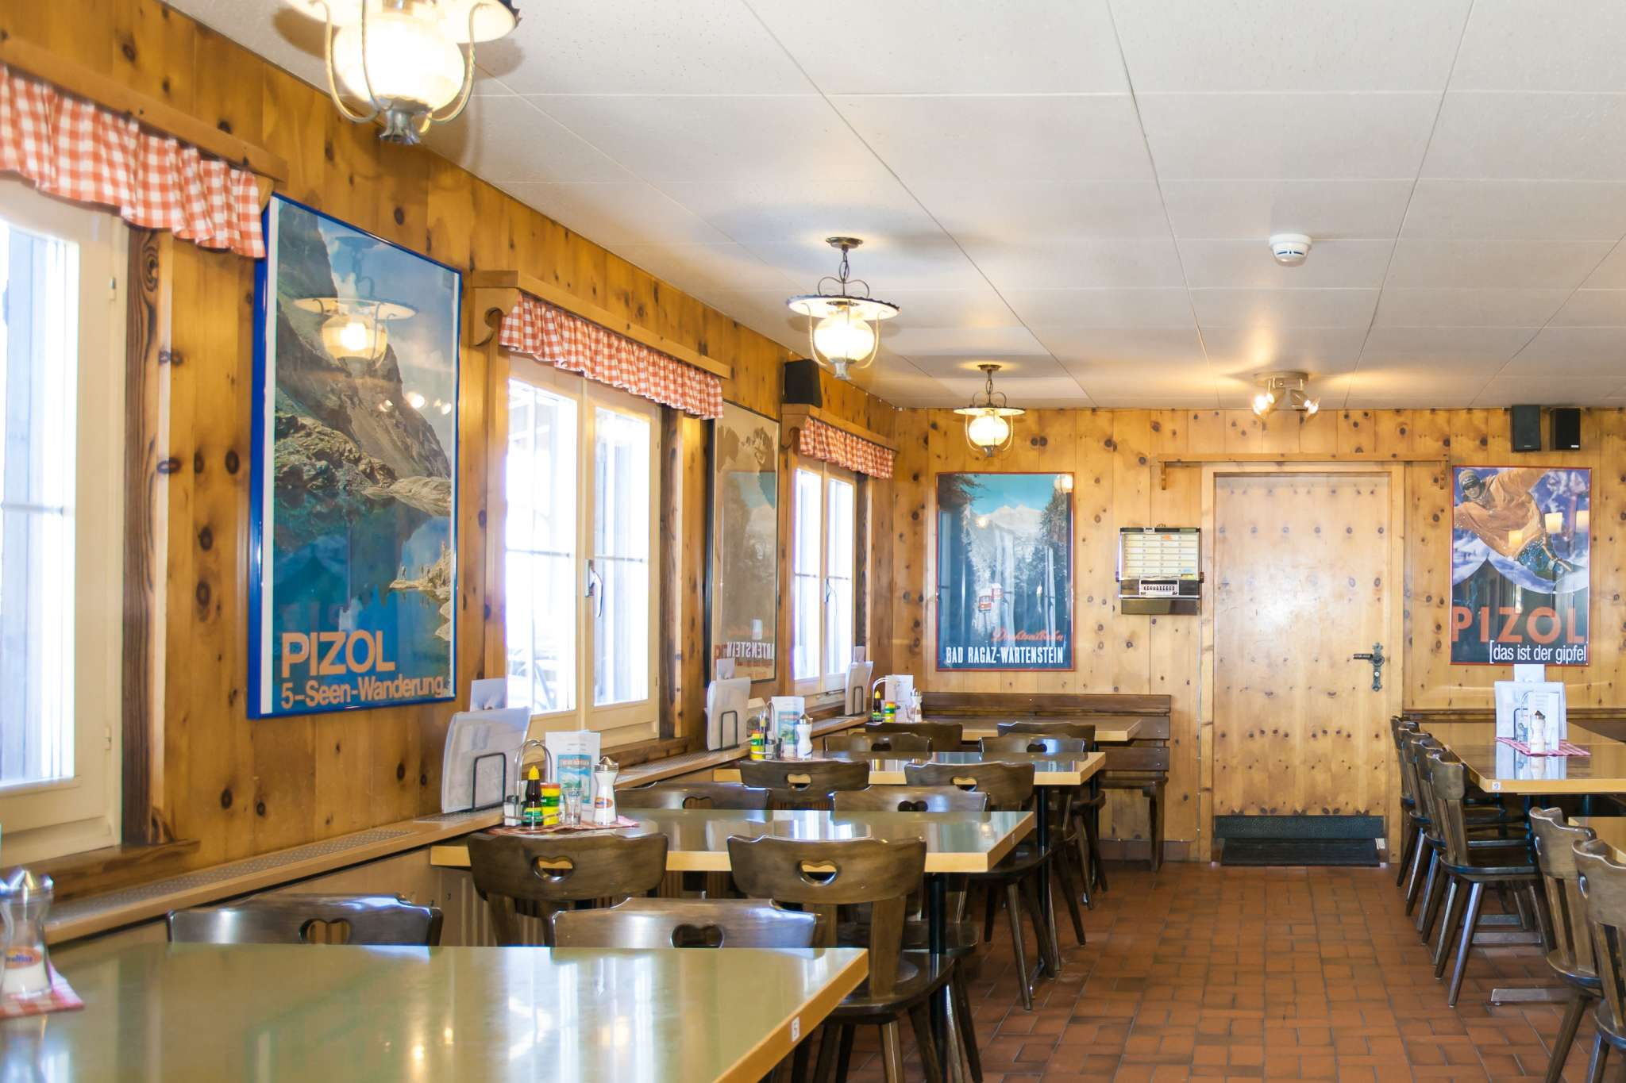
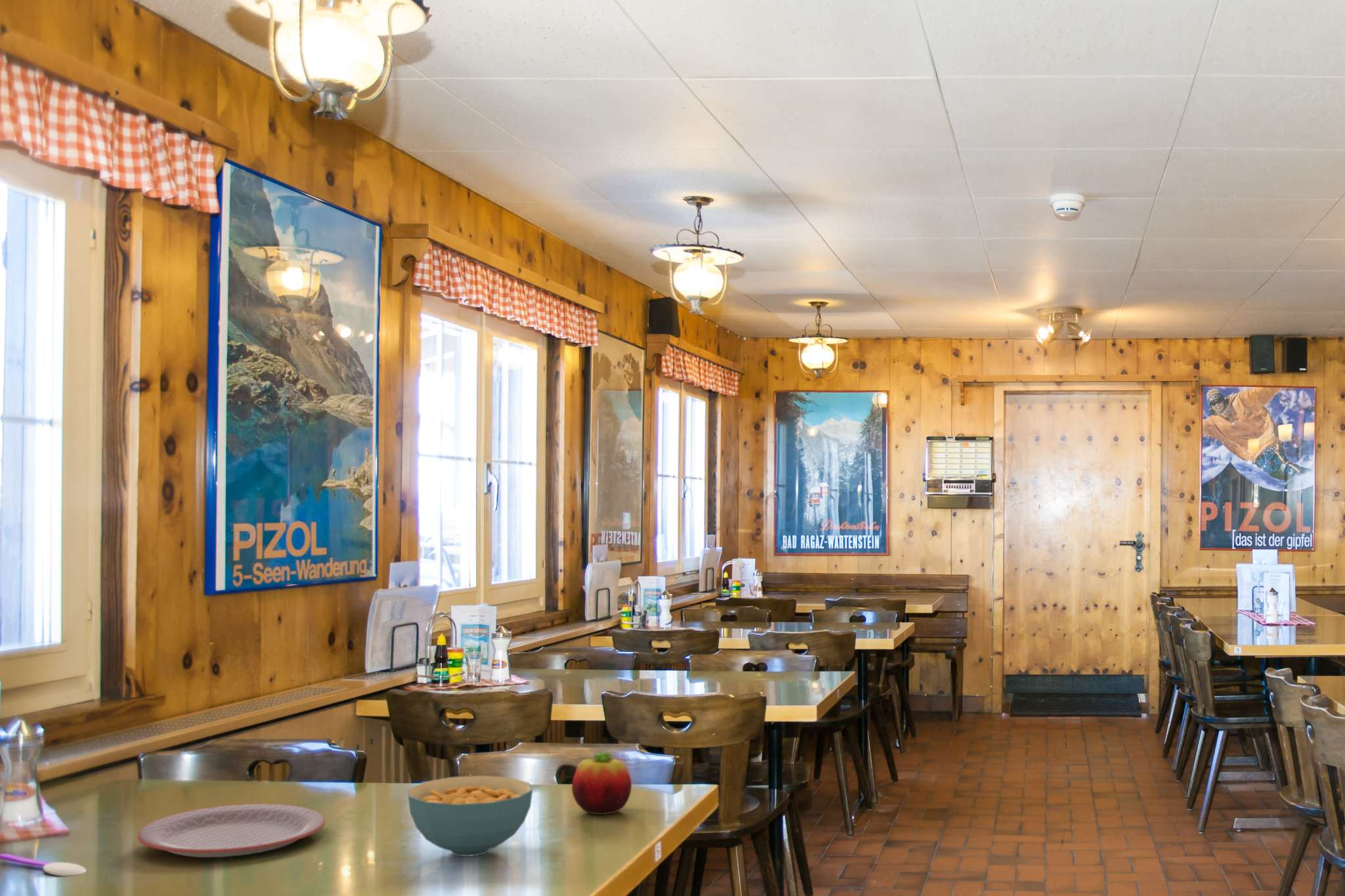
+ fruit (602, 782)
+ spoon (39, 863)
+ plate (233, 832)
+ cereal bowl (470, 820)
